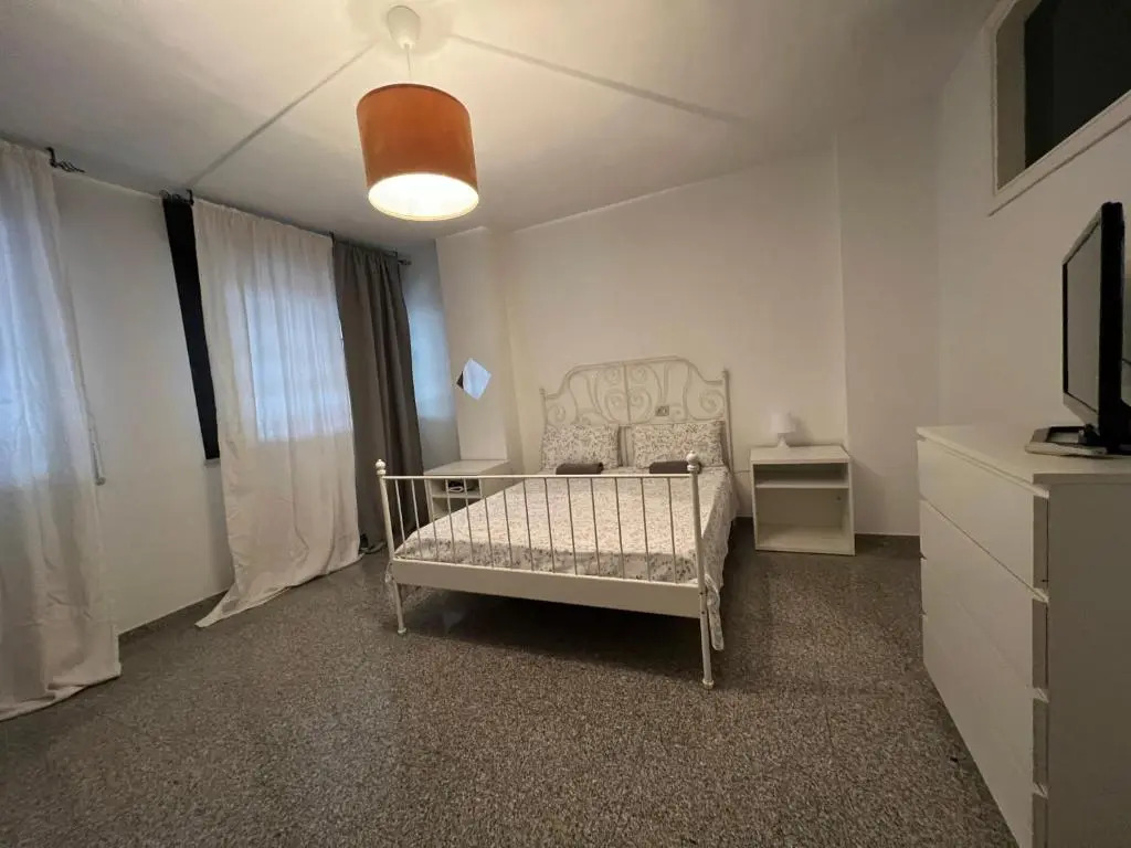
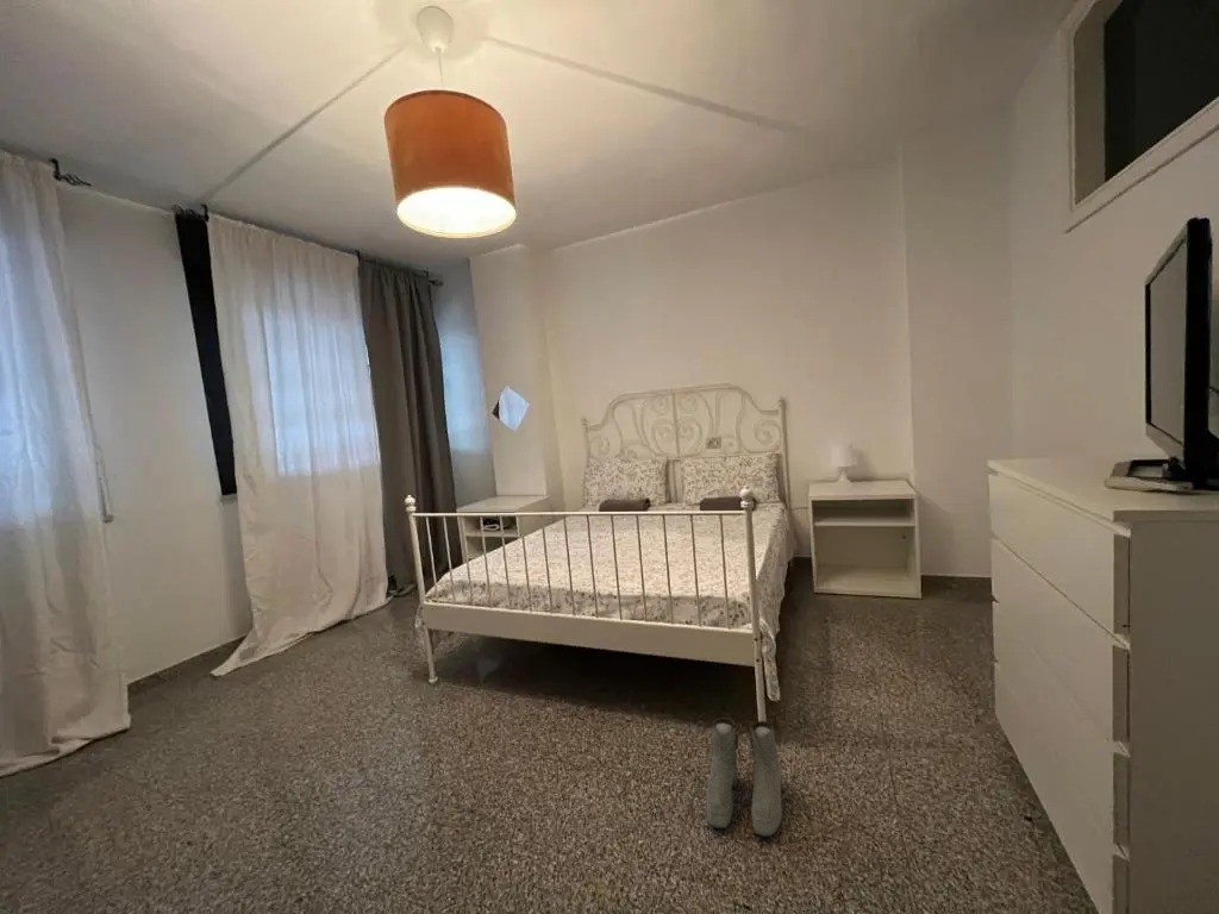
+ boots (736, 769)
